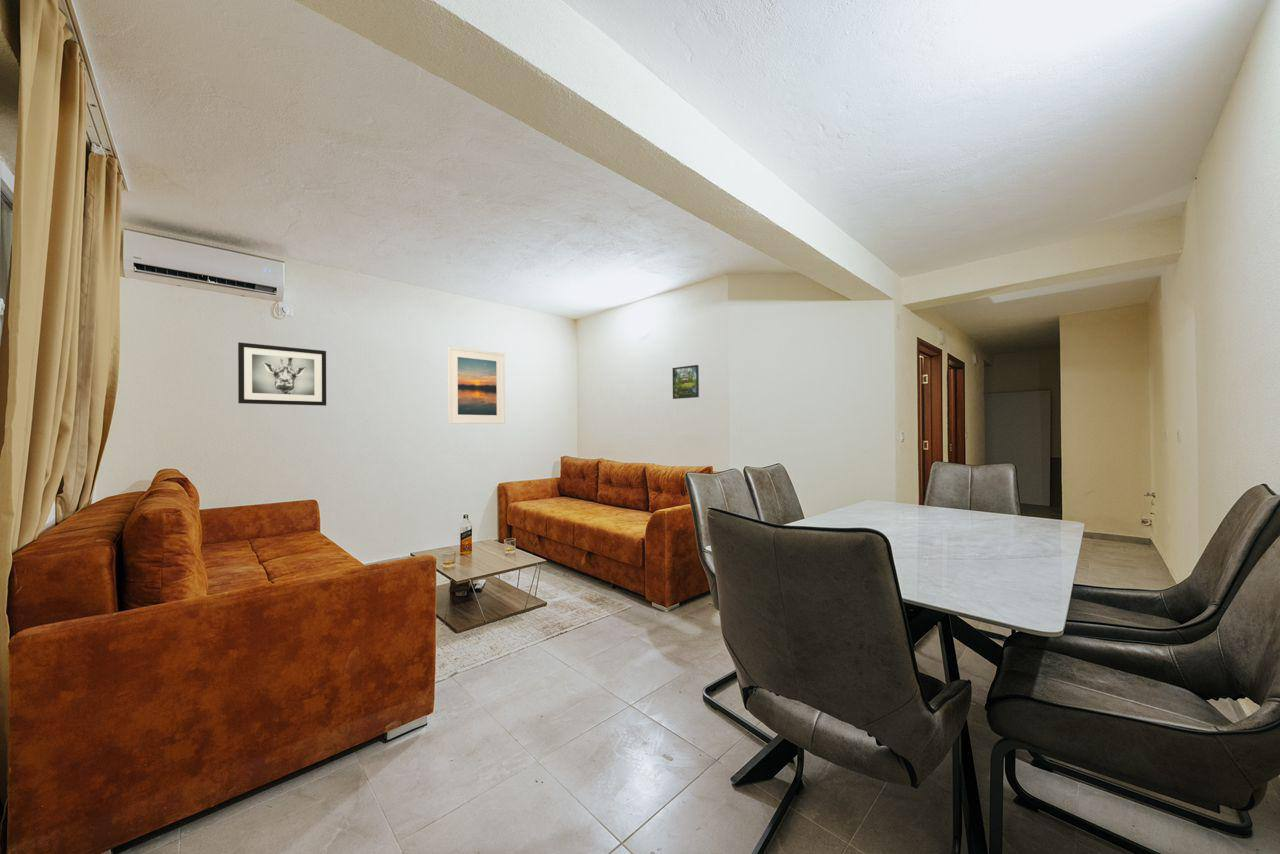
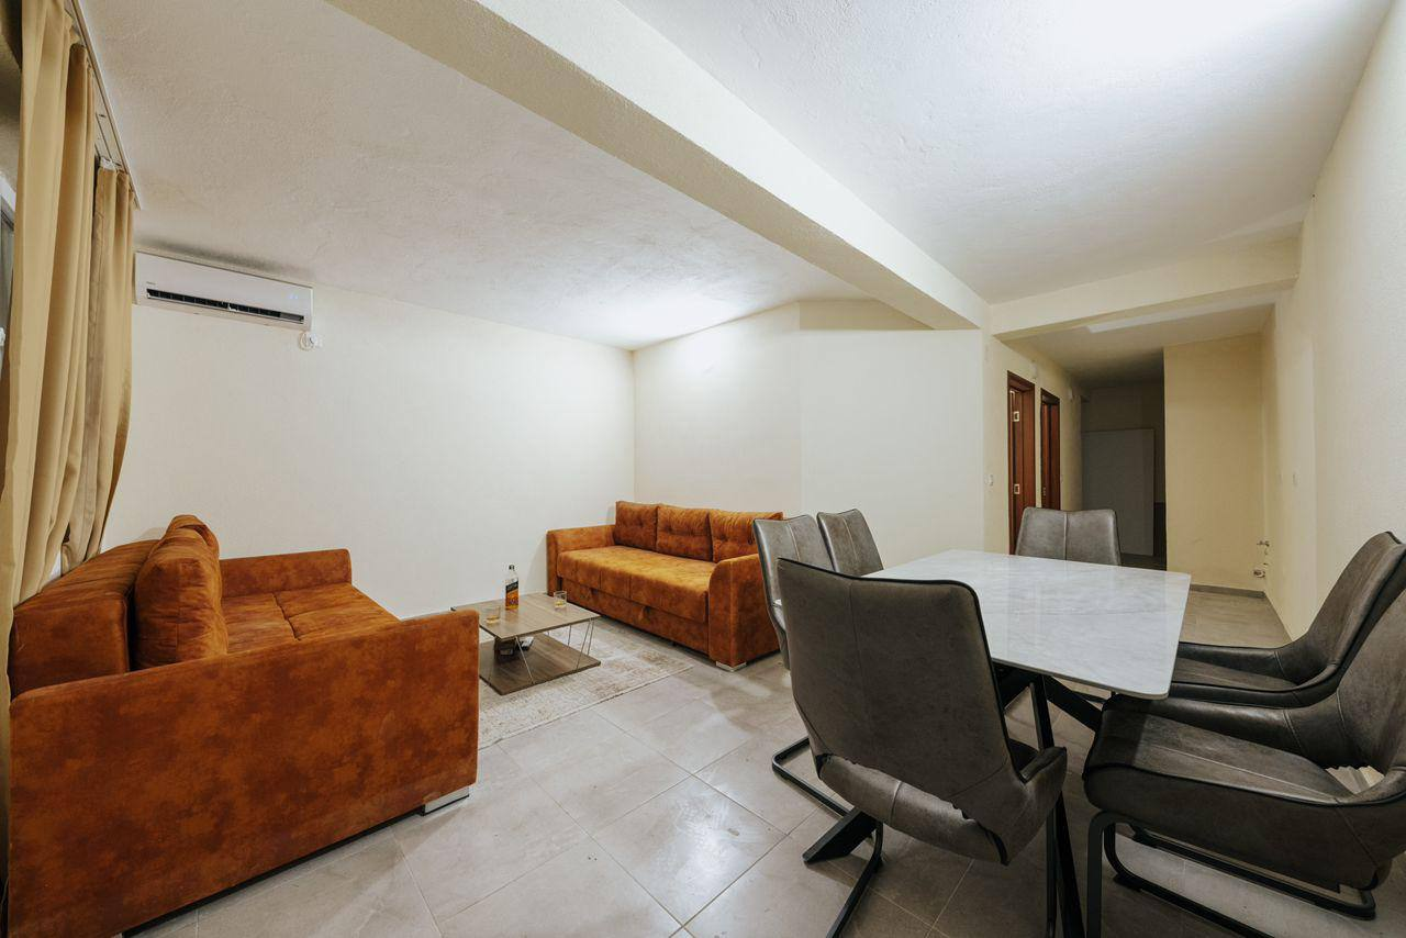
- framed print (477, 387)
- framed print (685, 382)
- wall art (284, 375)
